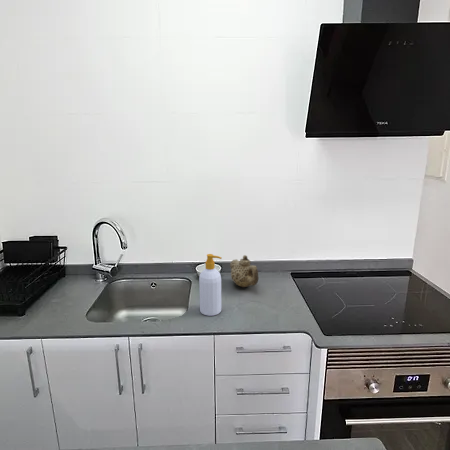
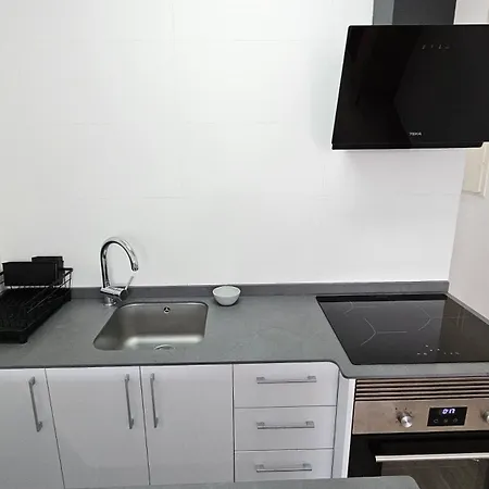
- soap bottle (211, 283)
- teapot (244, 271)
